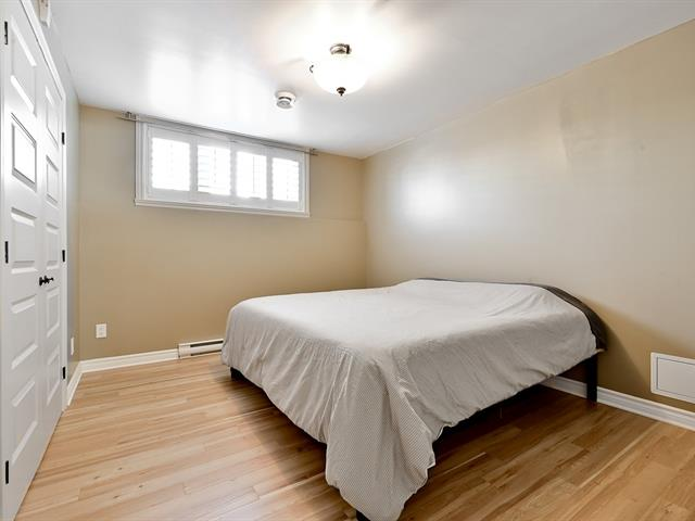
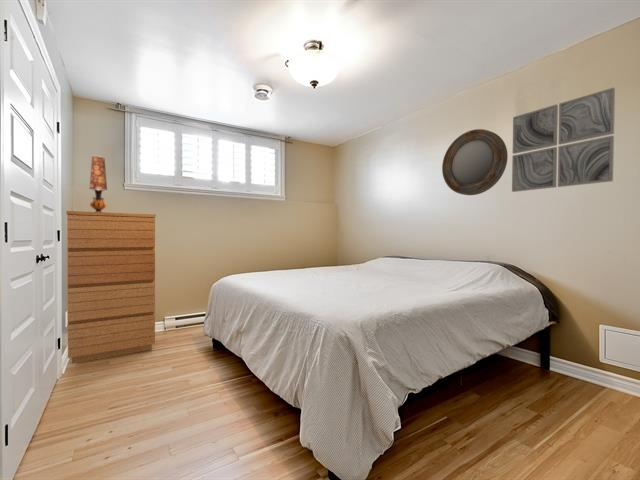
+ home mirror (471, 162)
+ wall art (558, 146)
+ table lamp (98, 184)
+ dresser (114, 281)
